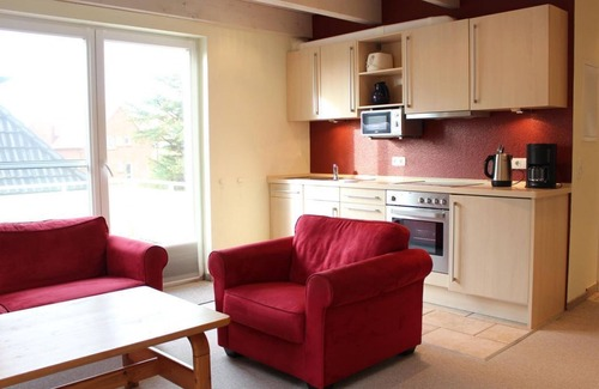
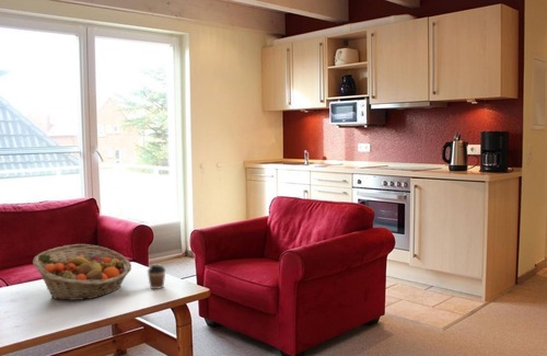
+ coffee cup (156, 275)
+ fruit basket (83, 269)
